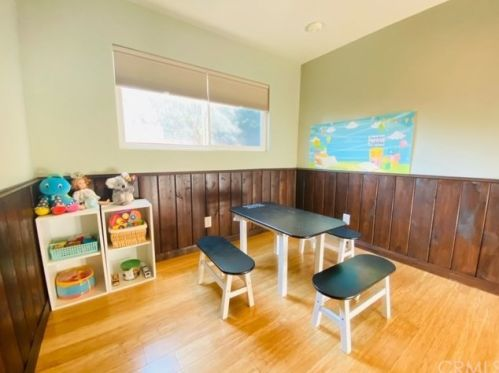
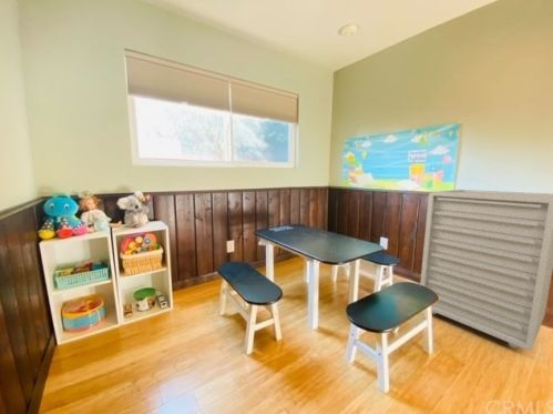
+ storage cabinet (485, 258)
